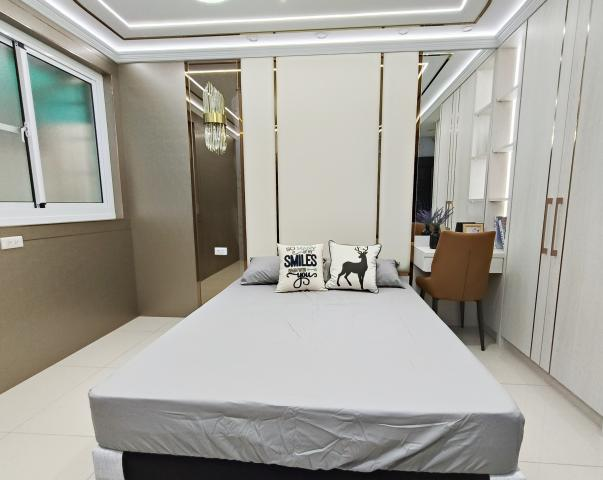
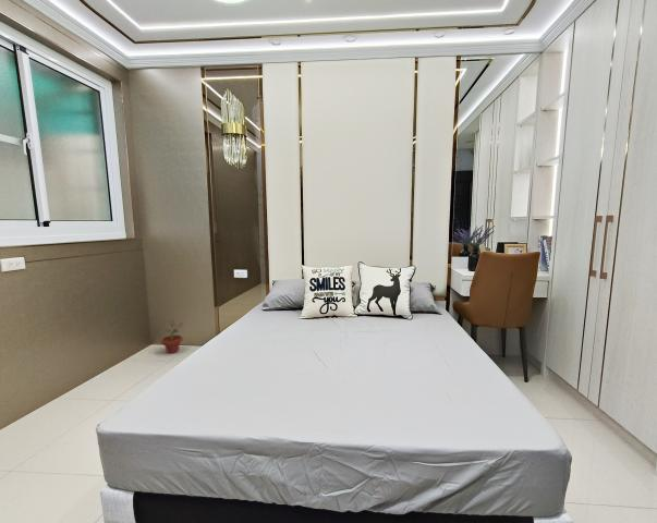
+ potted plant (172, 336)
